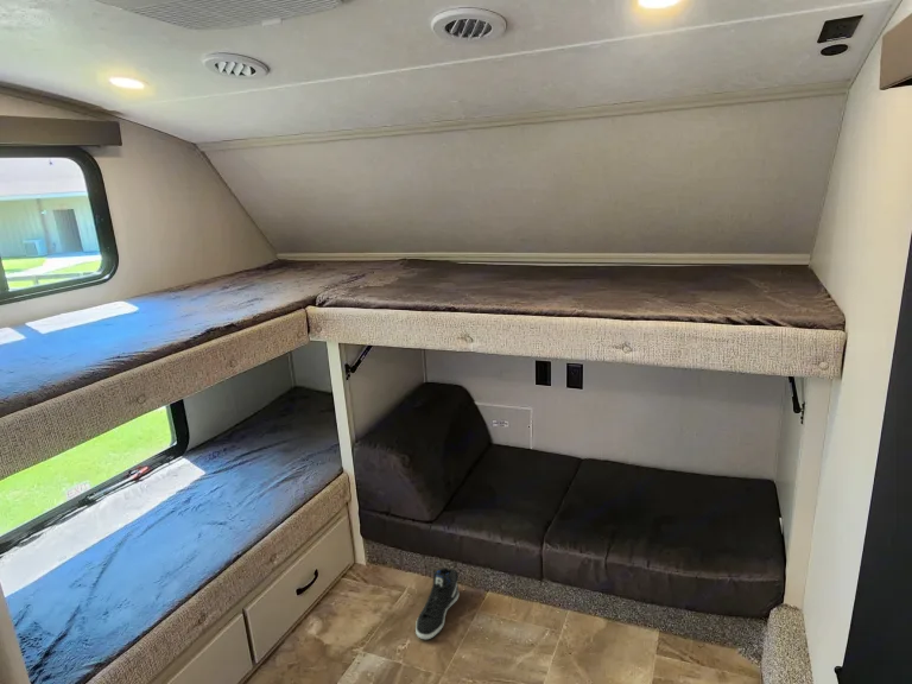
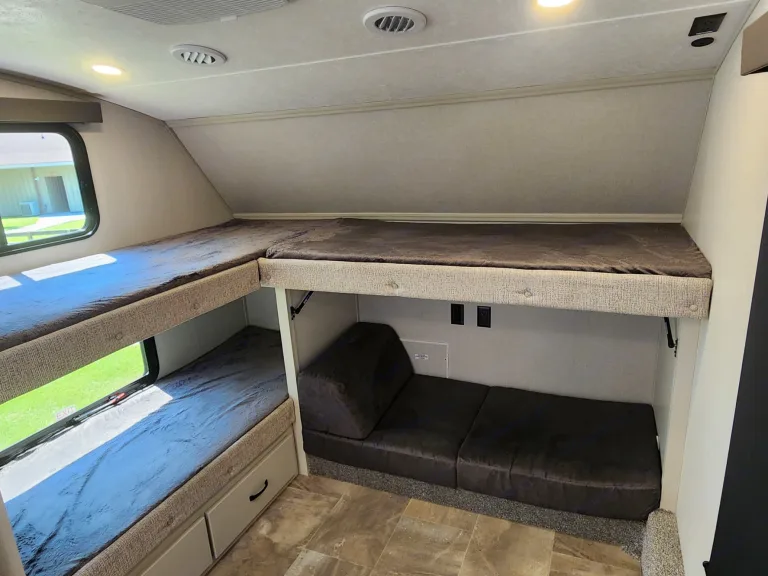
- sneaker (435, 596)
